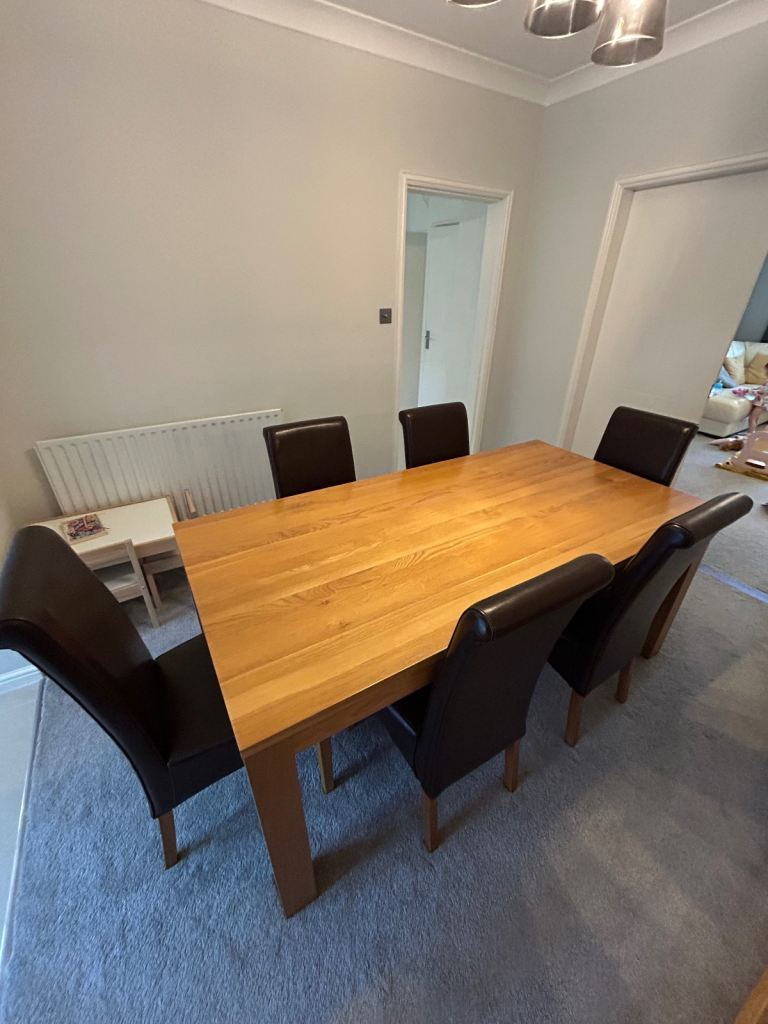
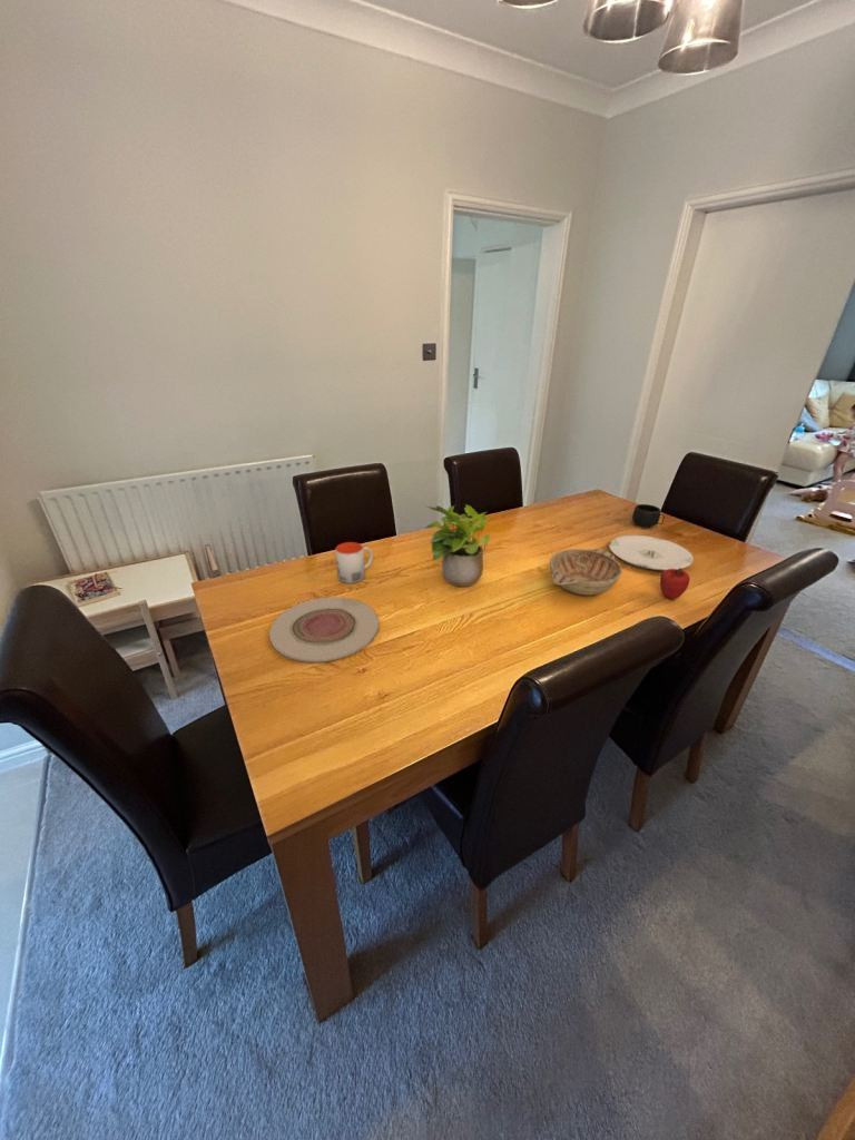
+ plate (649, 553)
+ apple (674, 583)
+ decorative bowl (582, 576)
+ mug (355, 560)
+ potted plant (458, 543)
+ mug (648, 517)
+ plate (325, 626)
